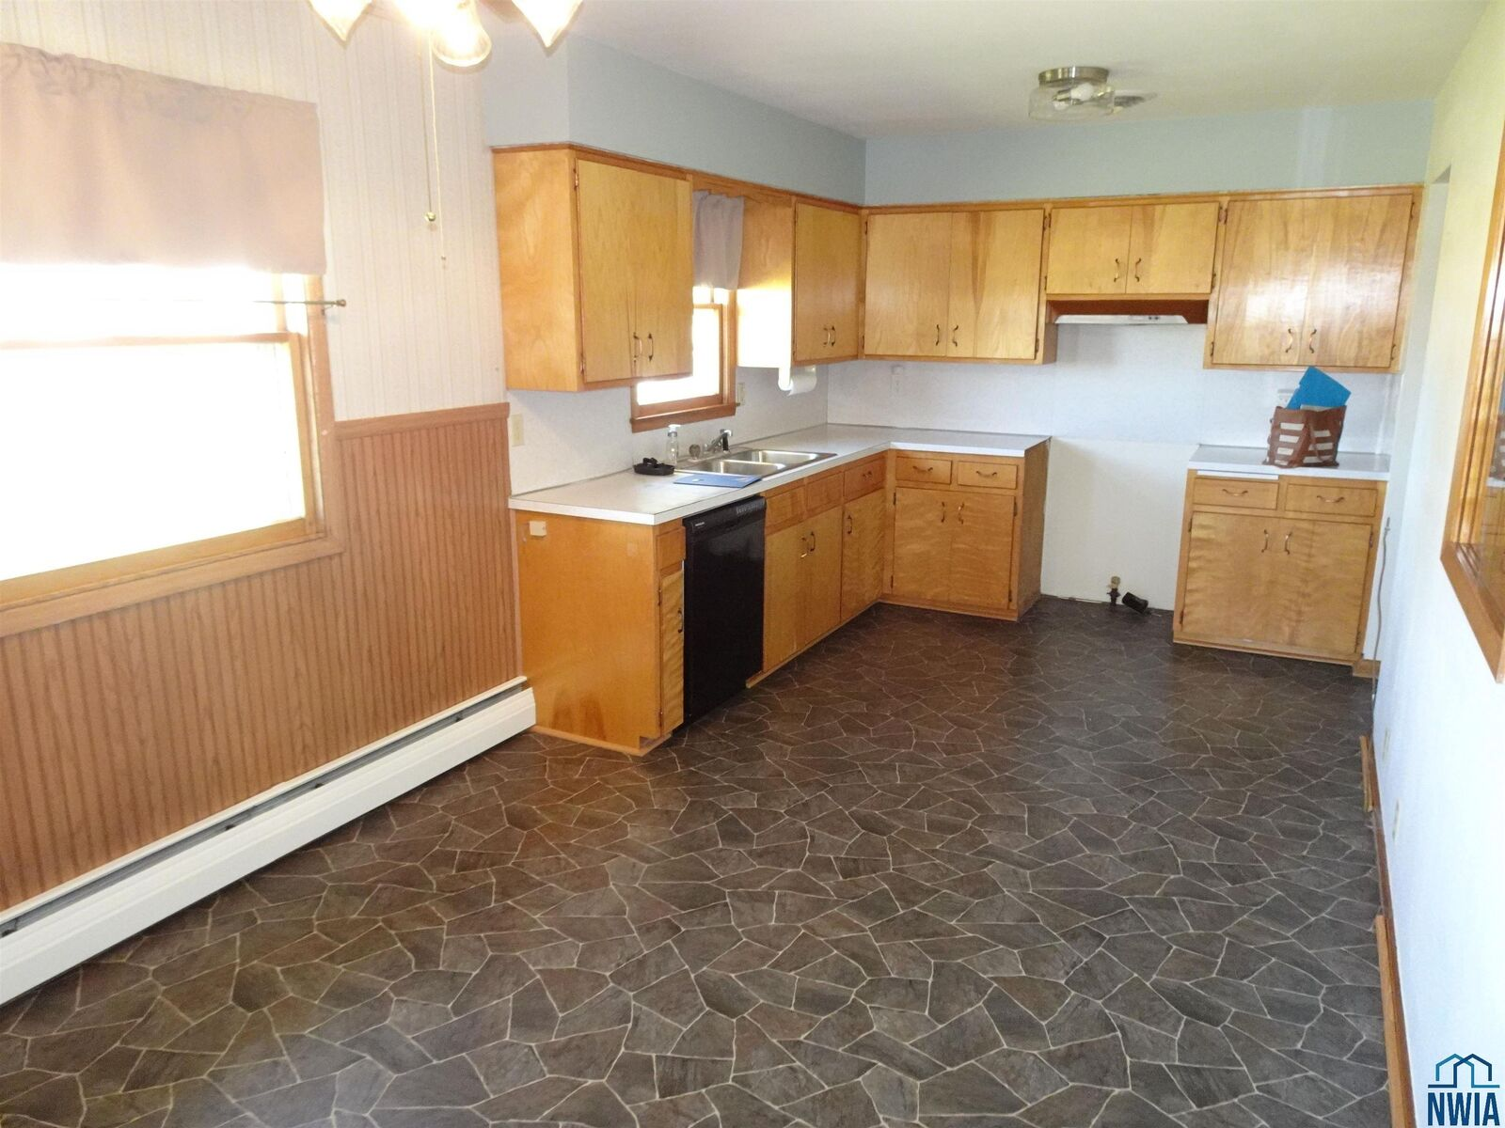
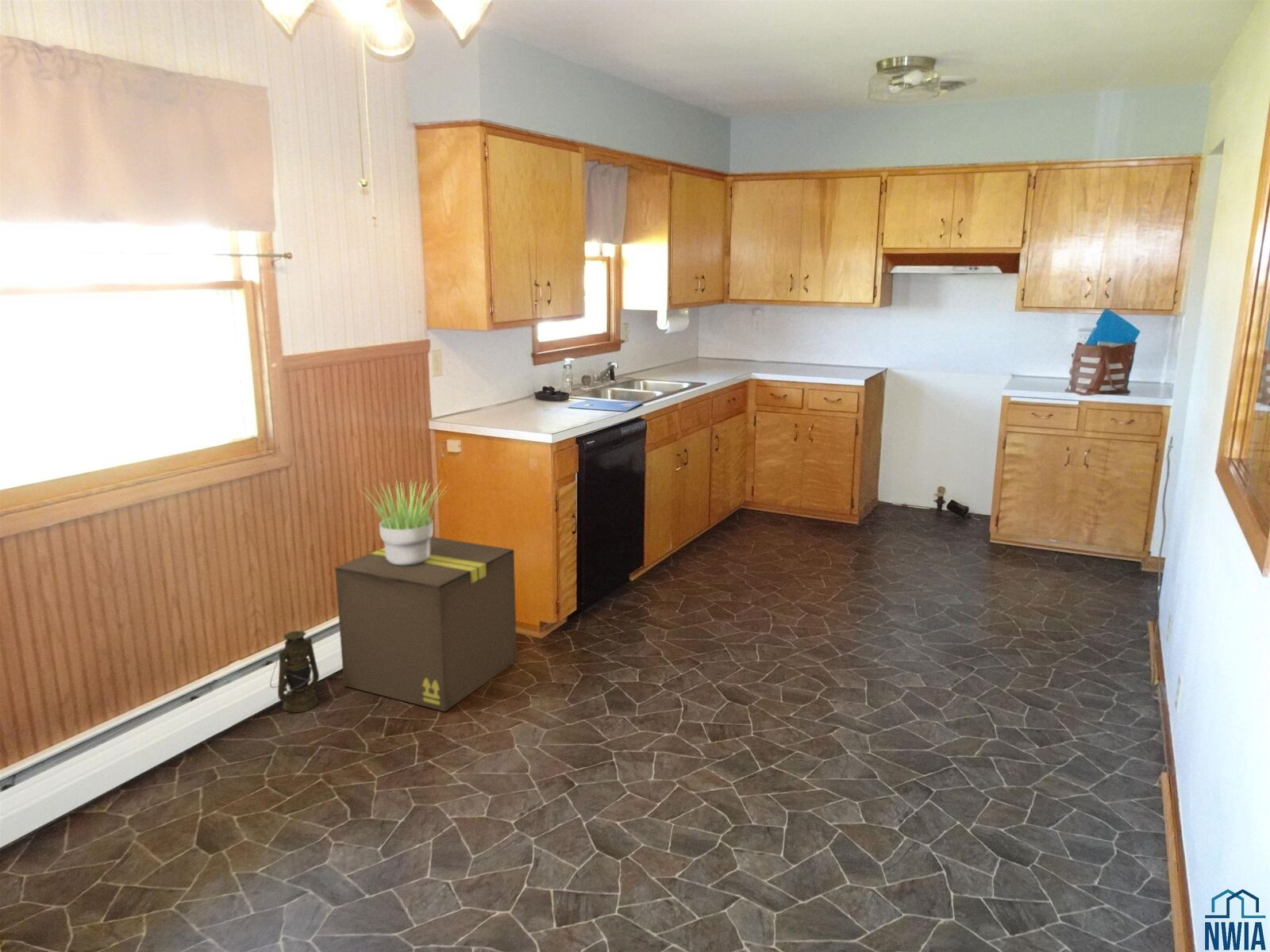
+ potted plant (407, 523)
+ lantern (296, 668)
+ cardboard box (430, 616)
